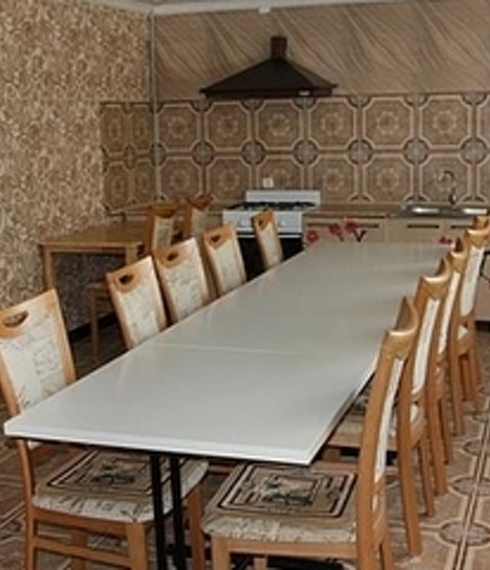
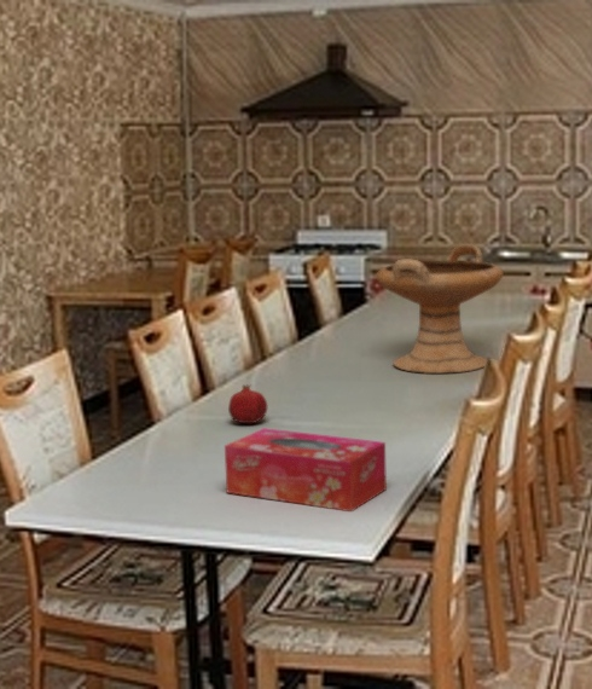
+ tissue box (304, 467)
+ decorative bowl (439, 308)
+ fruit (246, 403)
